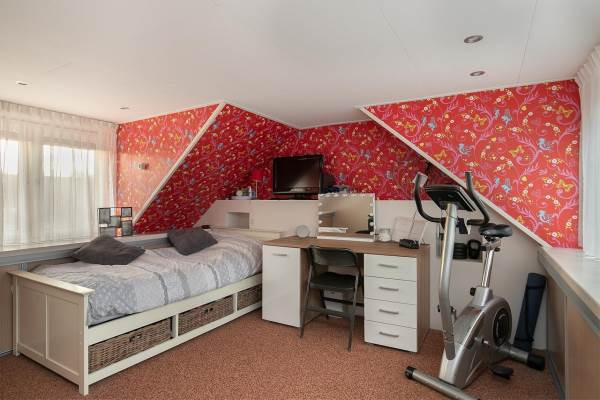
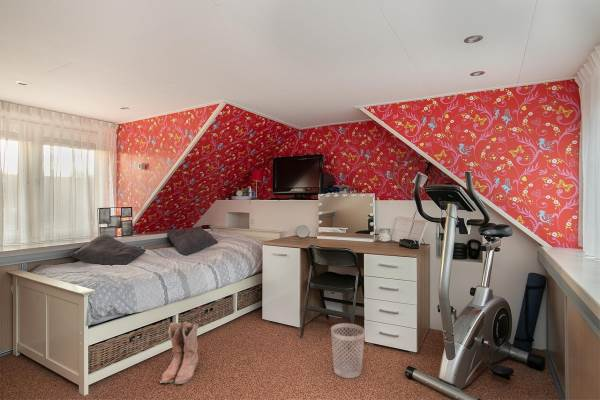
+ boots (180, 349)
+ wastebasket (347, 350)
